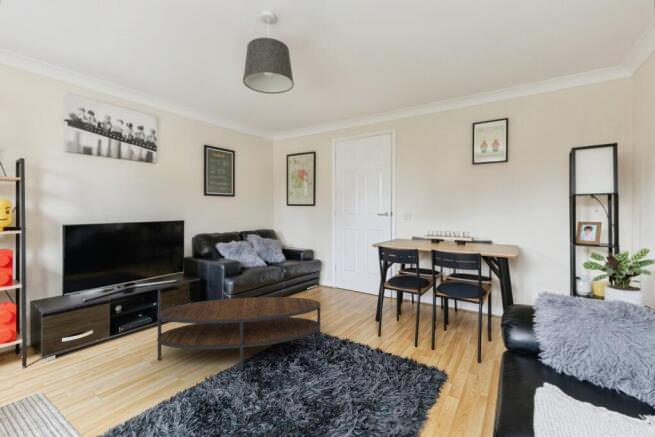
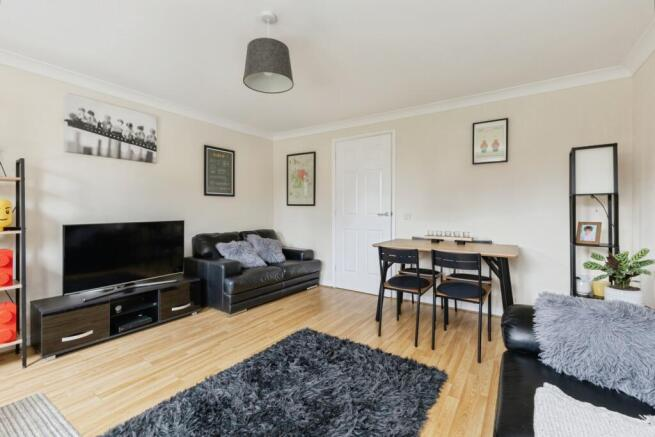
- coffee table (243, 329)
